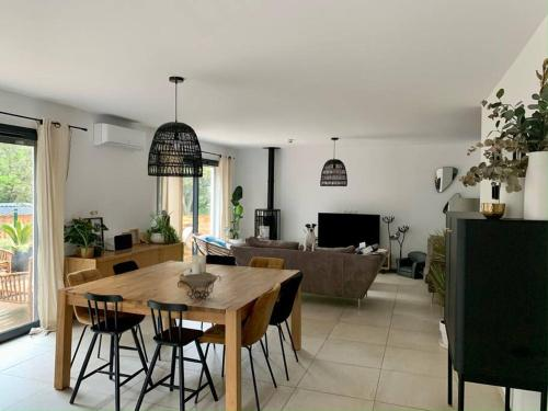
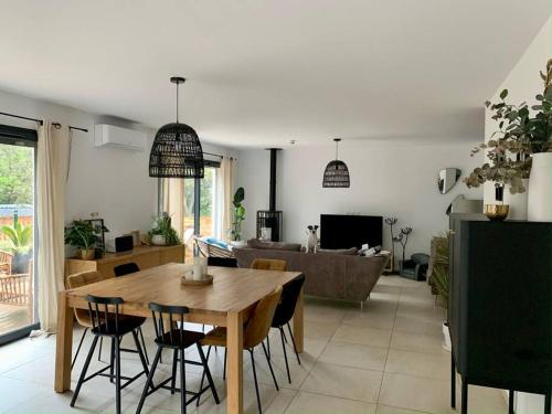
- decorative bowl (199, 287)
